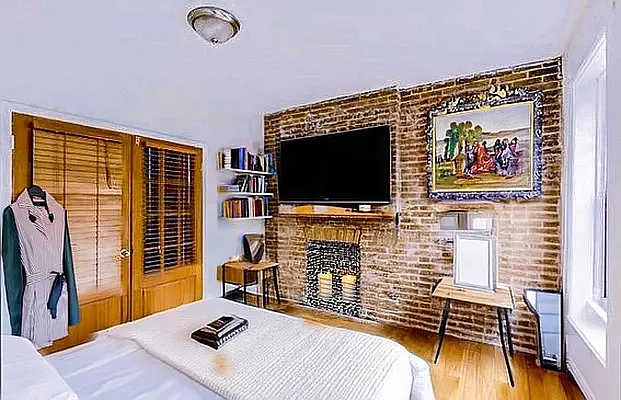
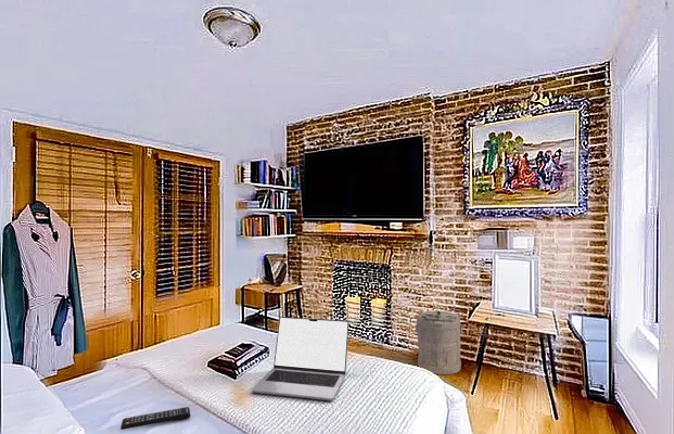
+ laundry hamper (436, 337)
+ remote control (156, 418)
+ laptop (303, 354)
